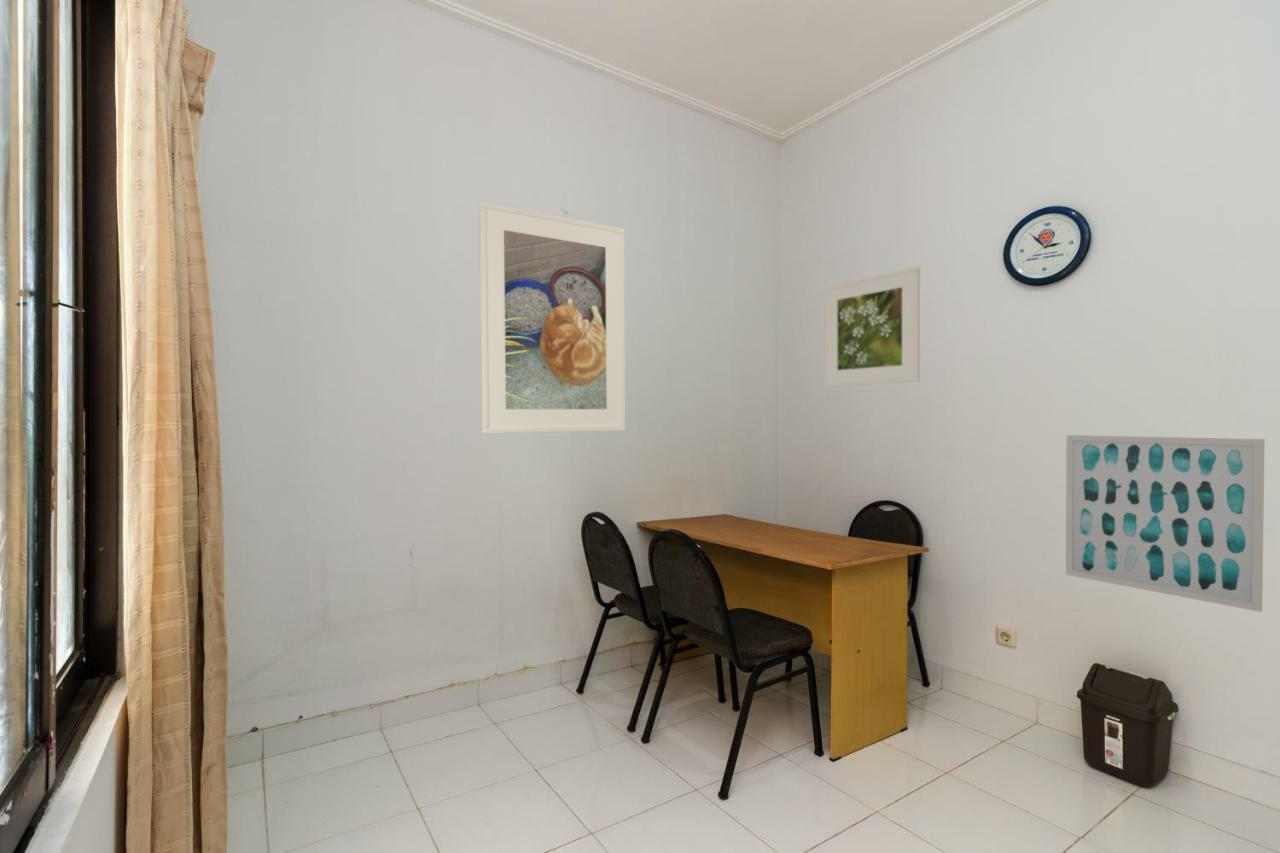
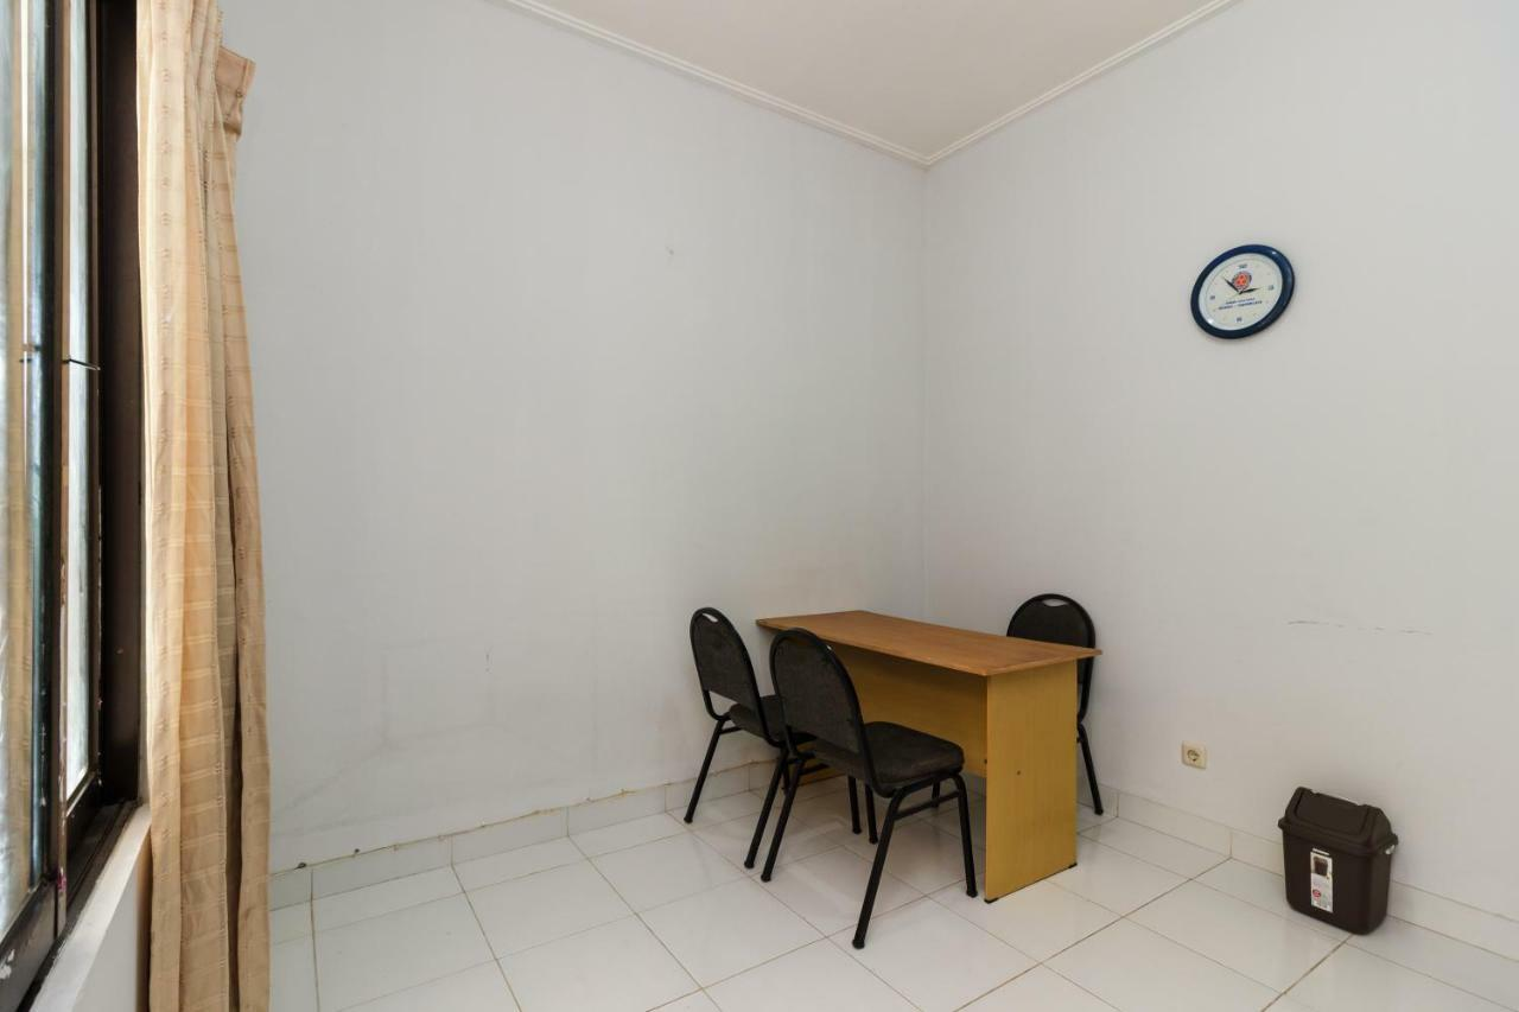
- wall art (1154, 514)
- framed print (868, 330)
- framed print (557, 324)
